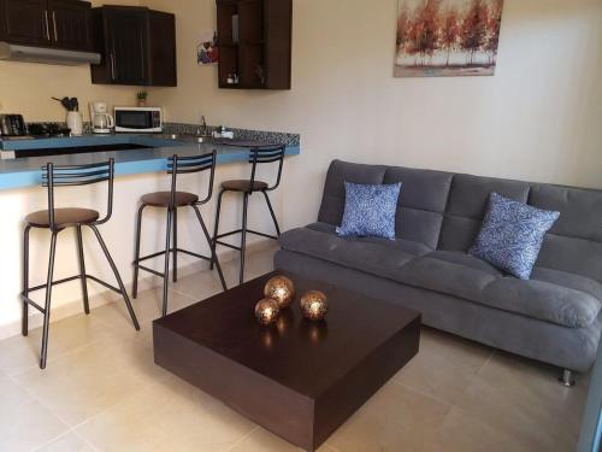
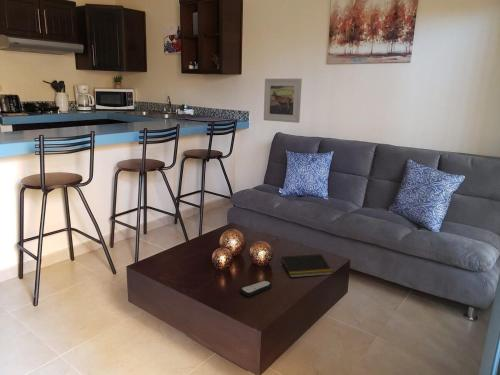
+ remote control (256, 287)
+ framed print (281, 100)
+ notepad (306, 265)
